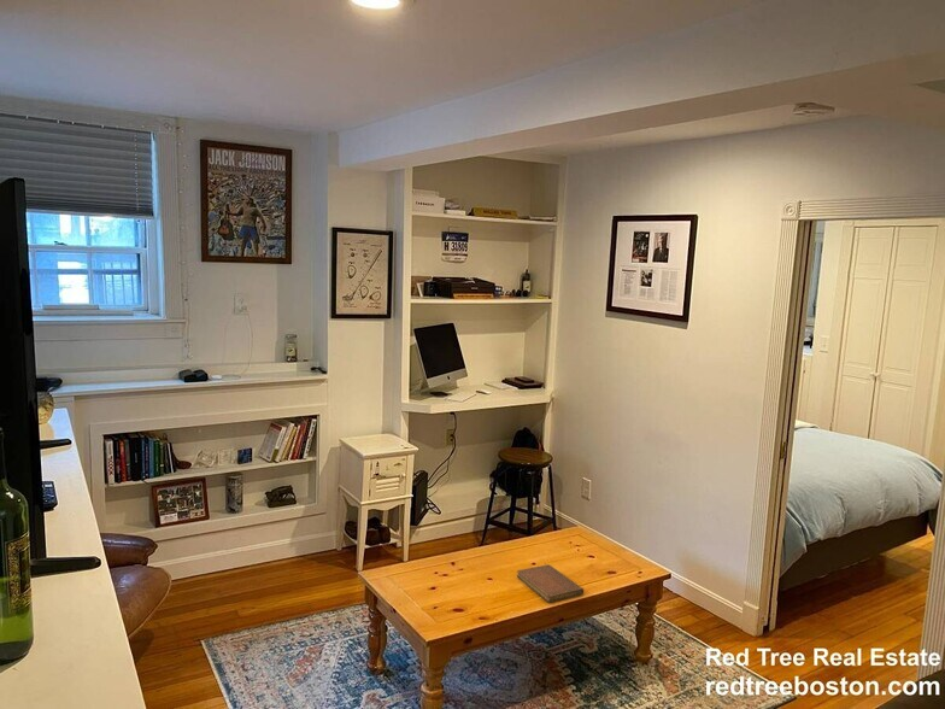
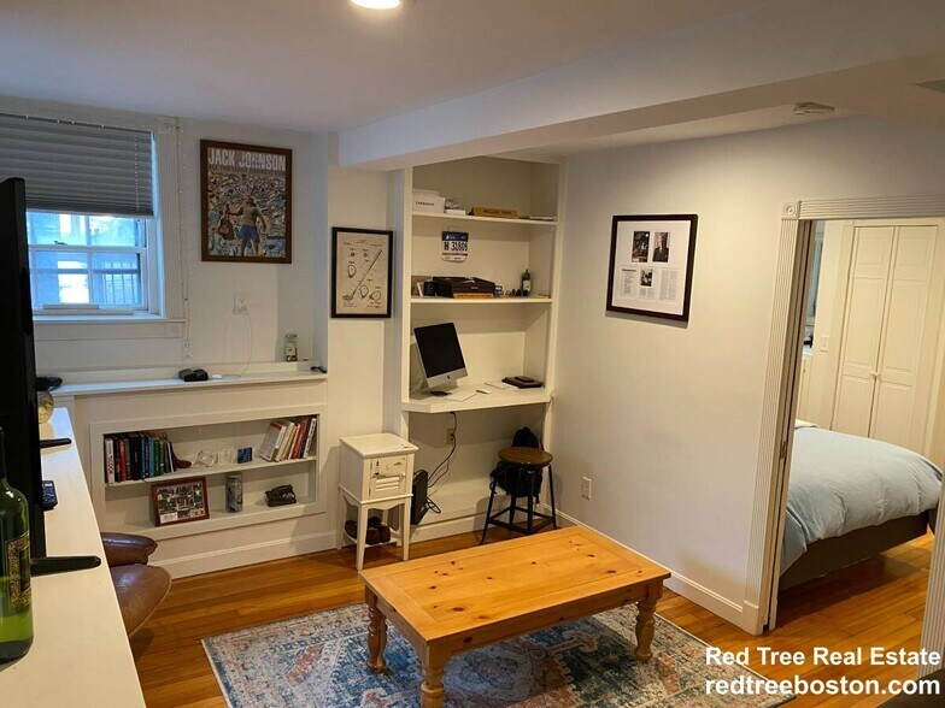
- notebook (548, 581)
